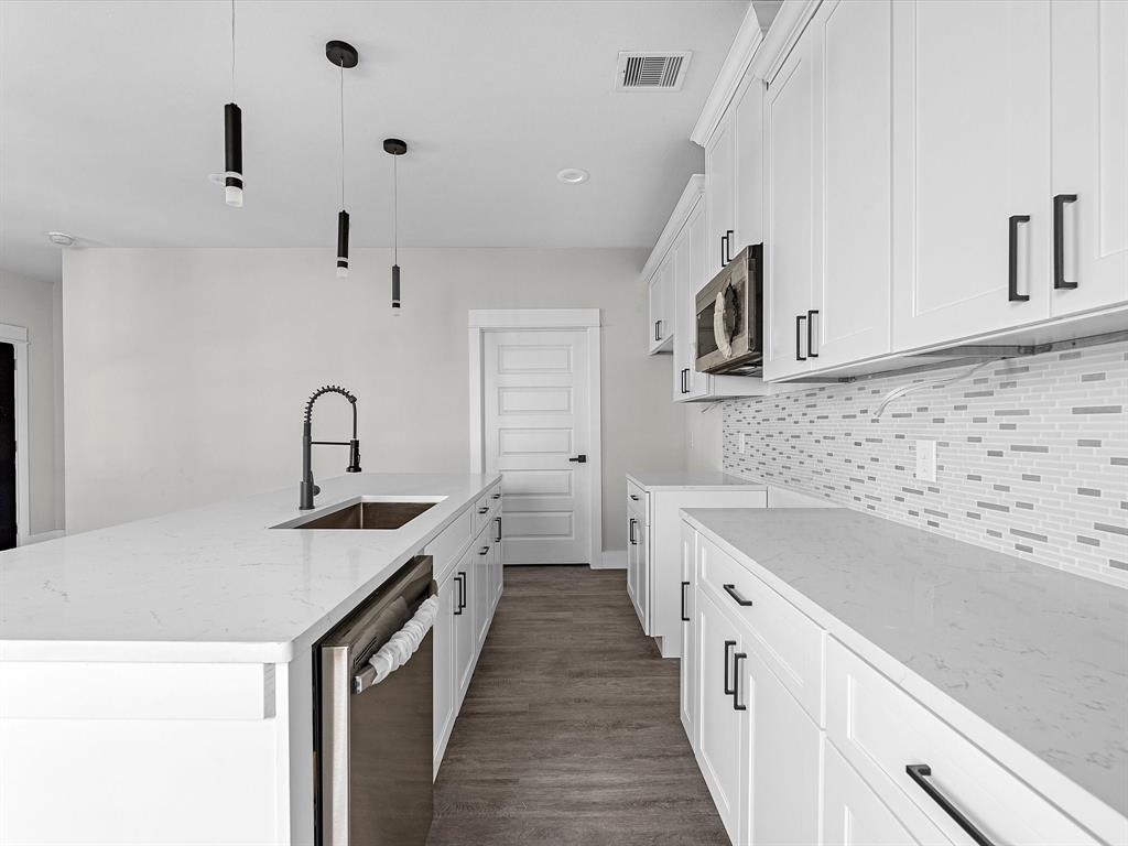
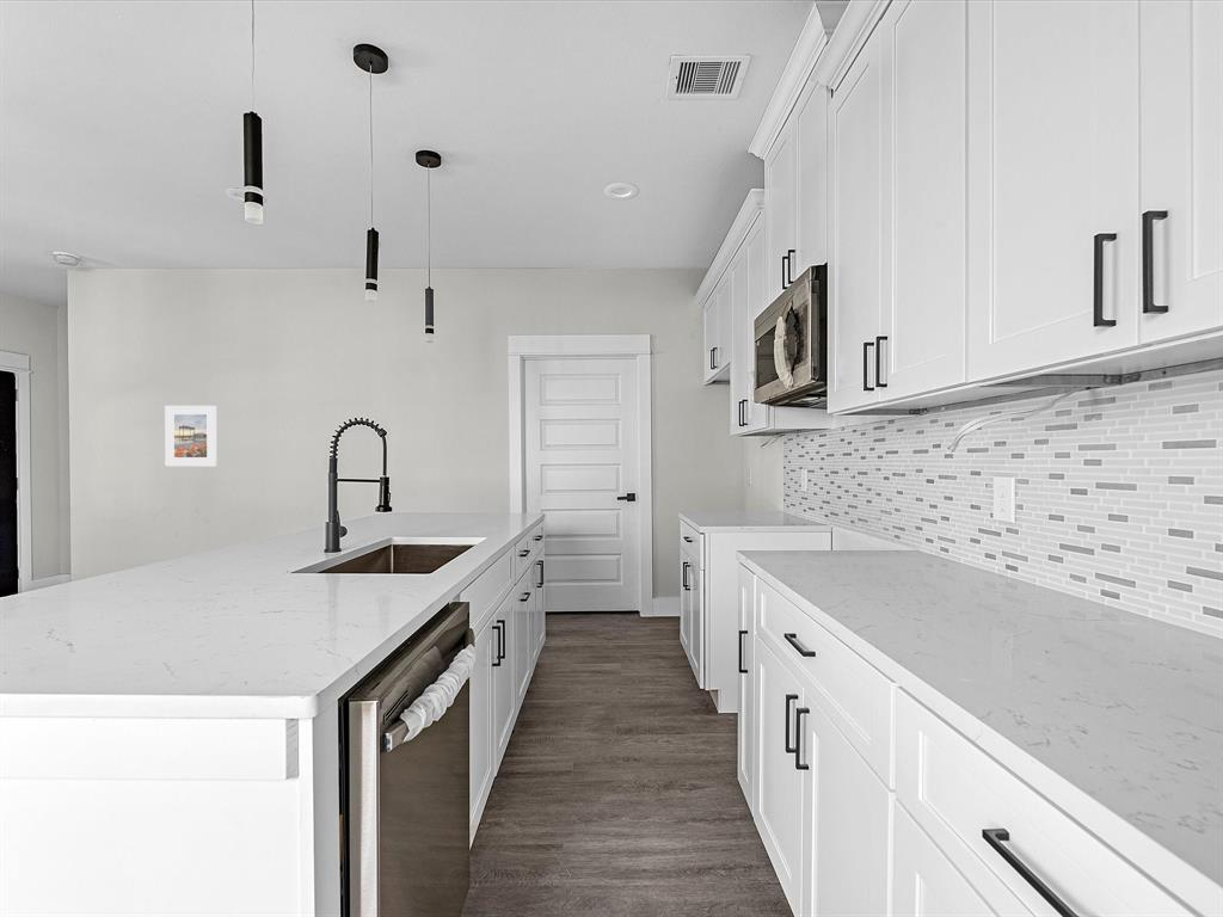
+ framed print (190, 436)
